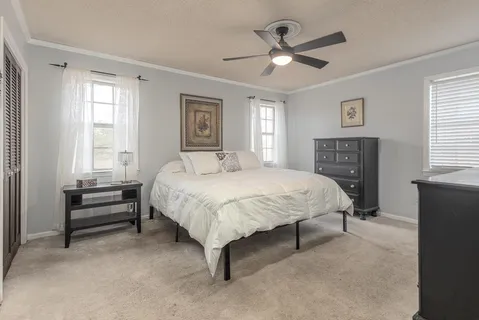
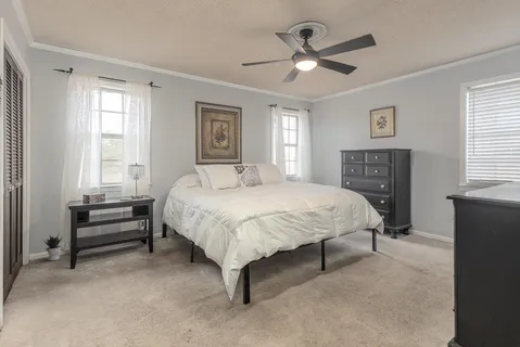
+ potted plant (52, 246)
